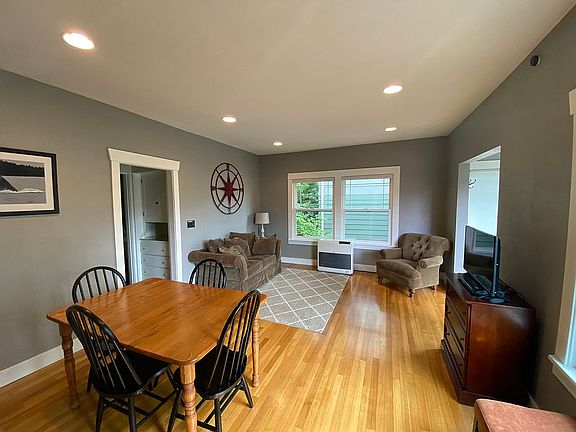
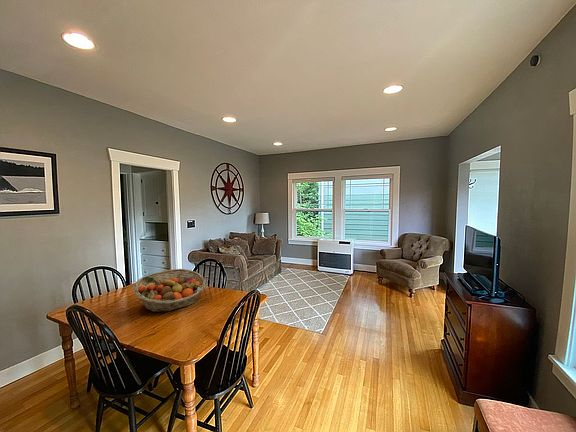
+ fruit basket (172, 289)
